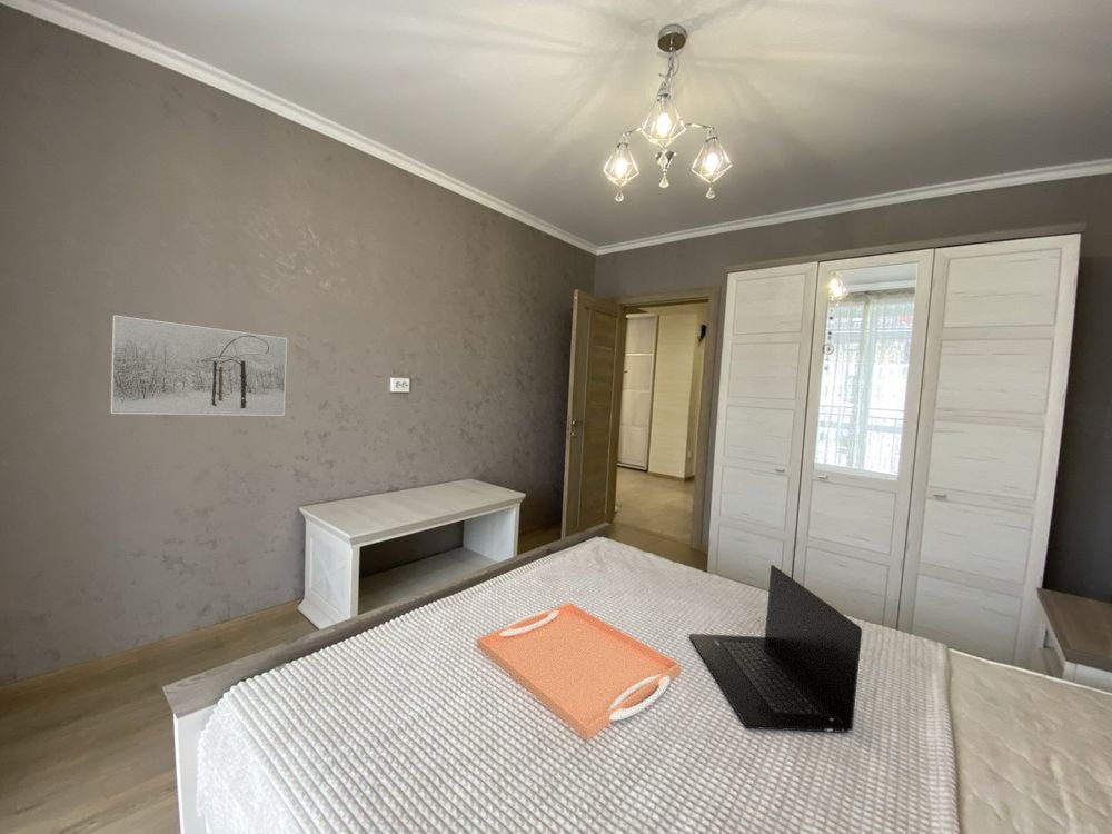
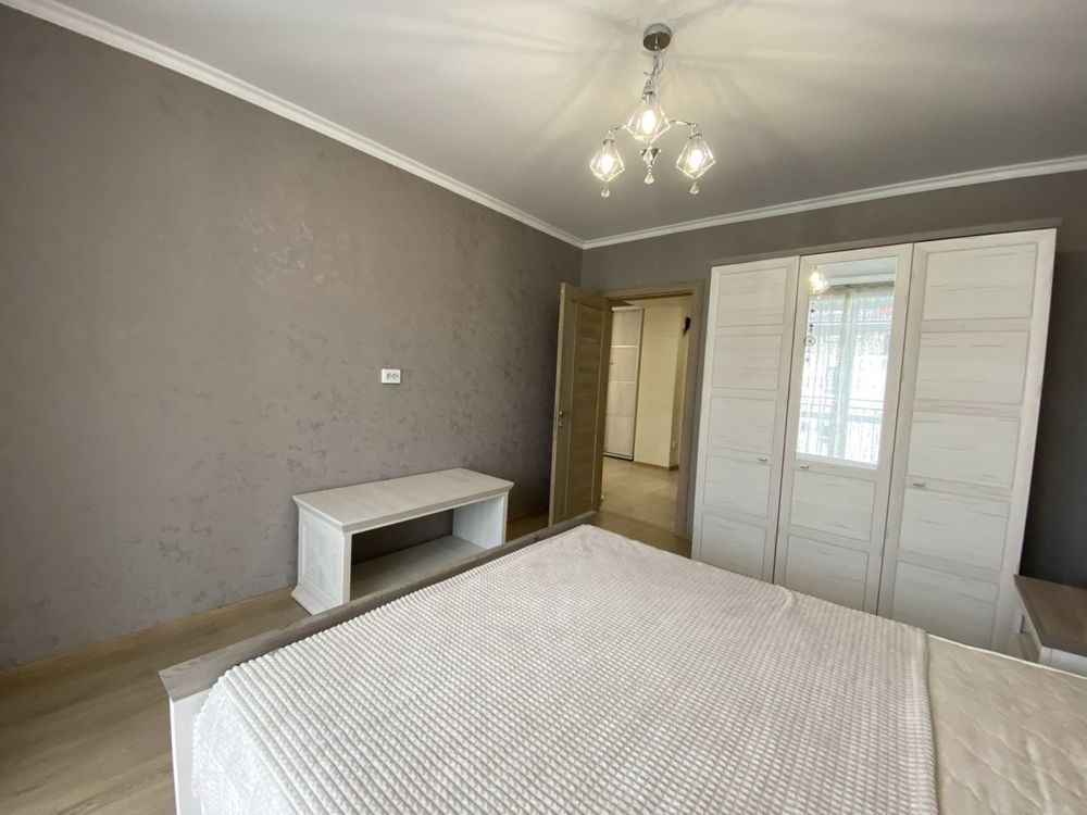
- laptop (765, 633)
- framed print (208, 371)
- serving tray (576, 655)
